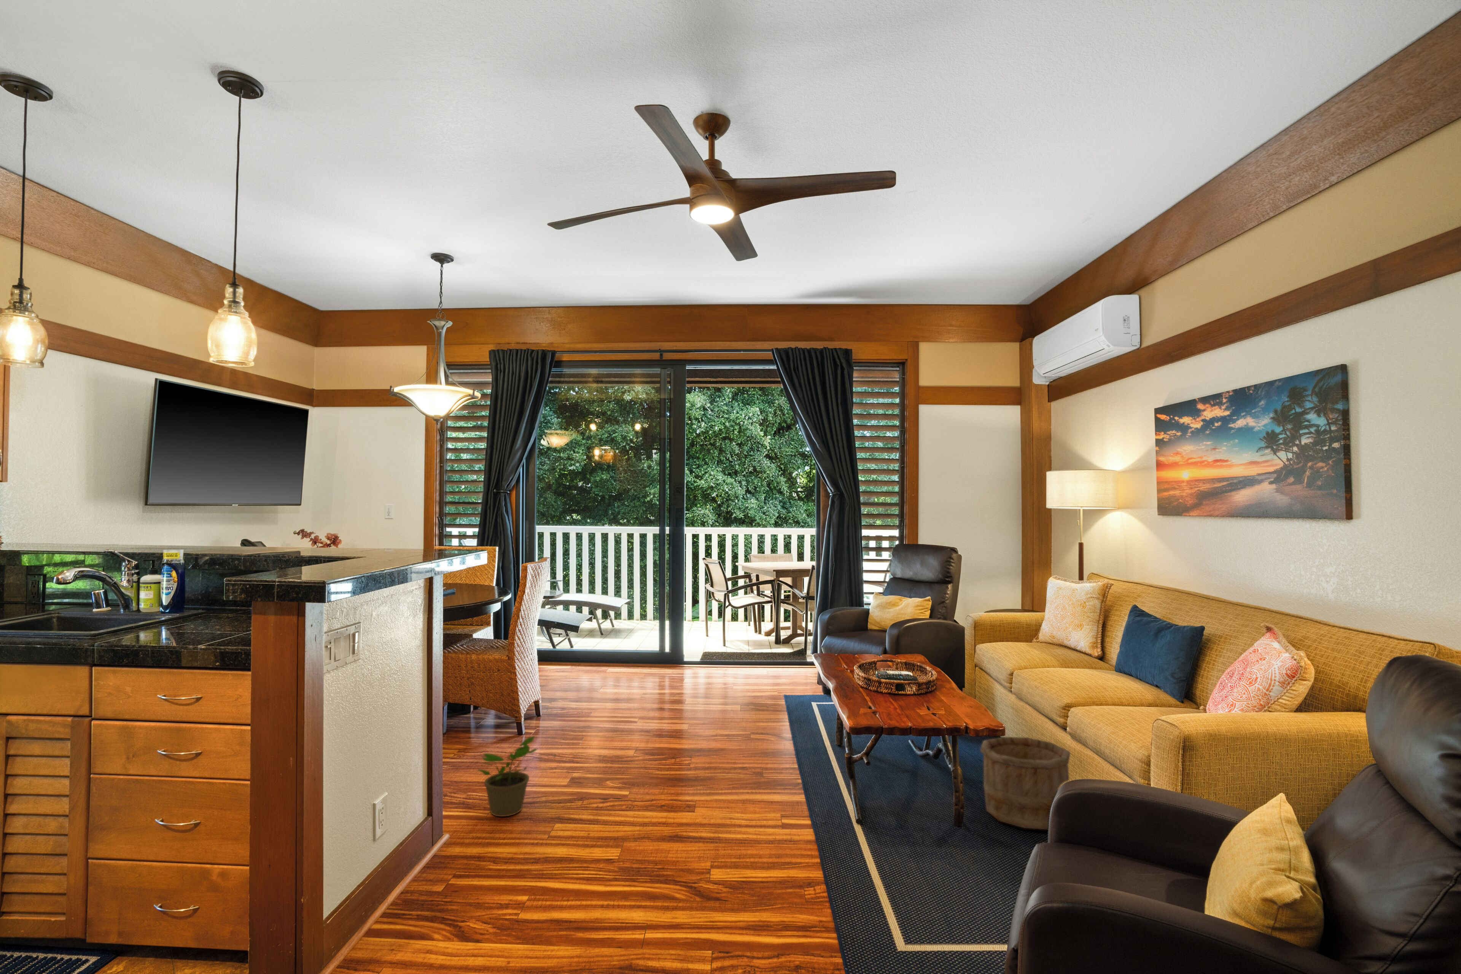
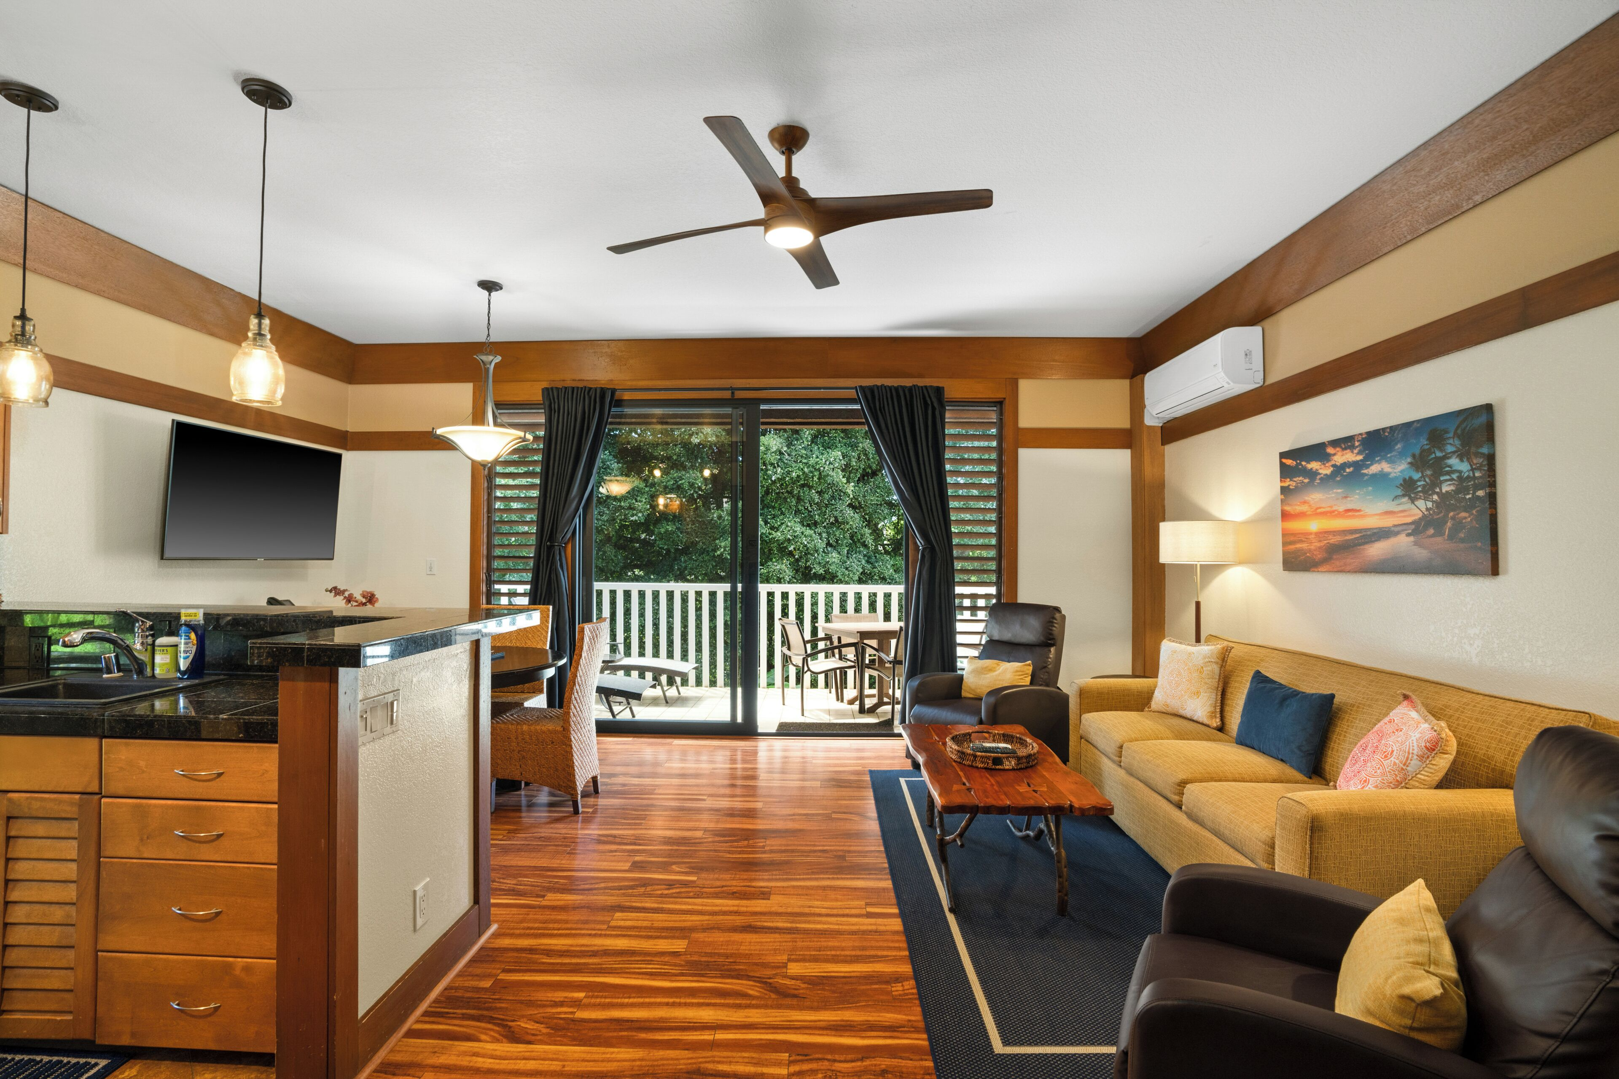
- potted plant (504, 775)
- wooden bucket (1025, 781)
